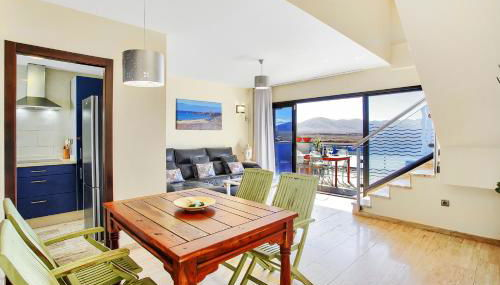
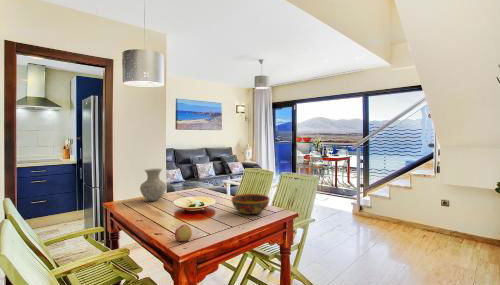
+ vase (153, 184)
+ bowl (250, 204)
+ apple (183, 232)
